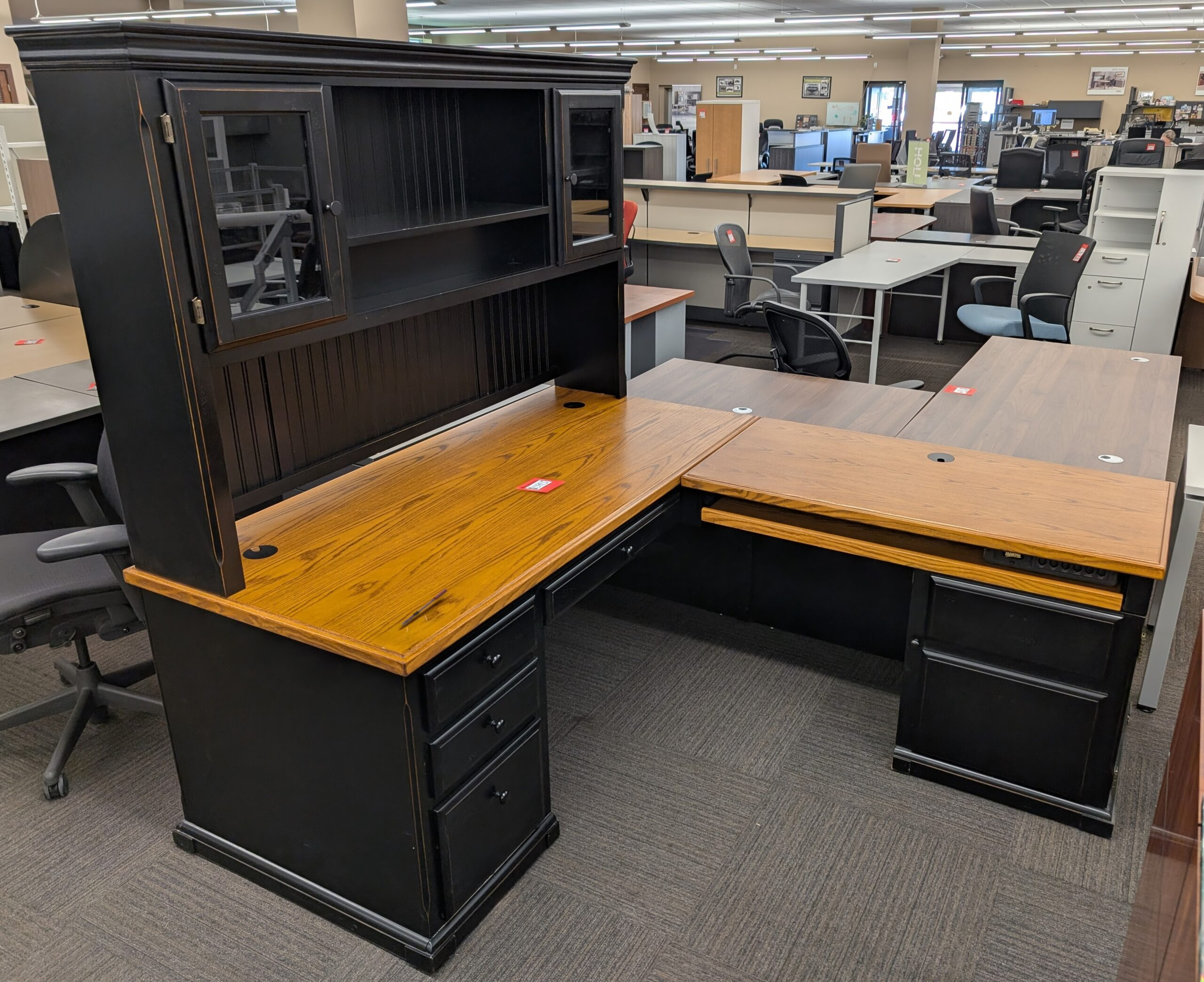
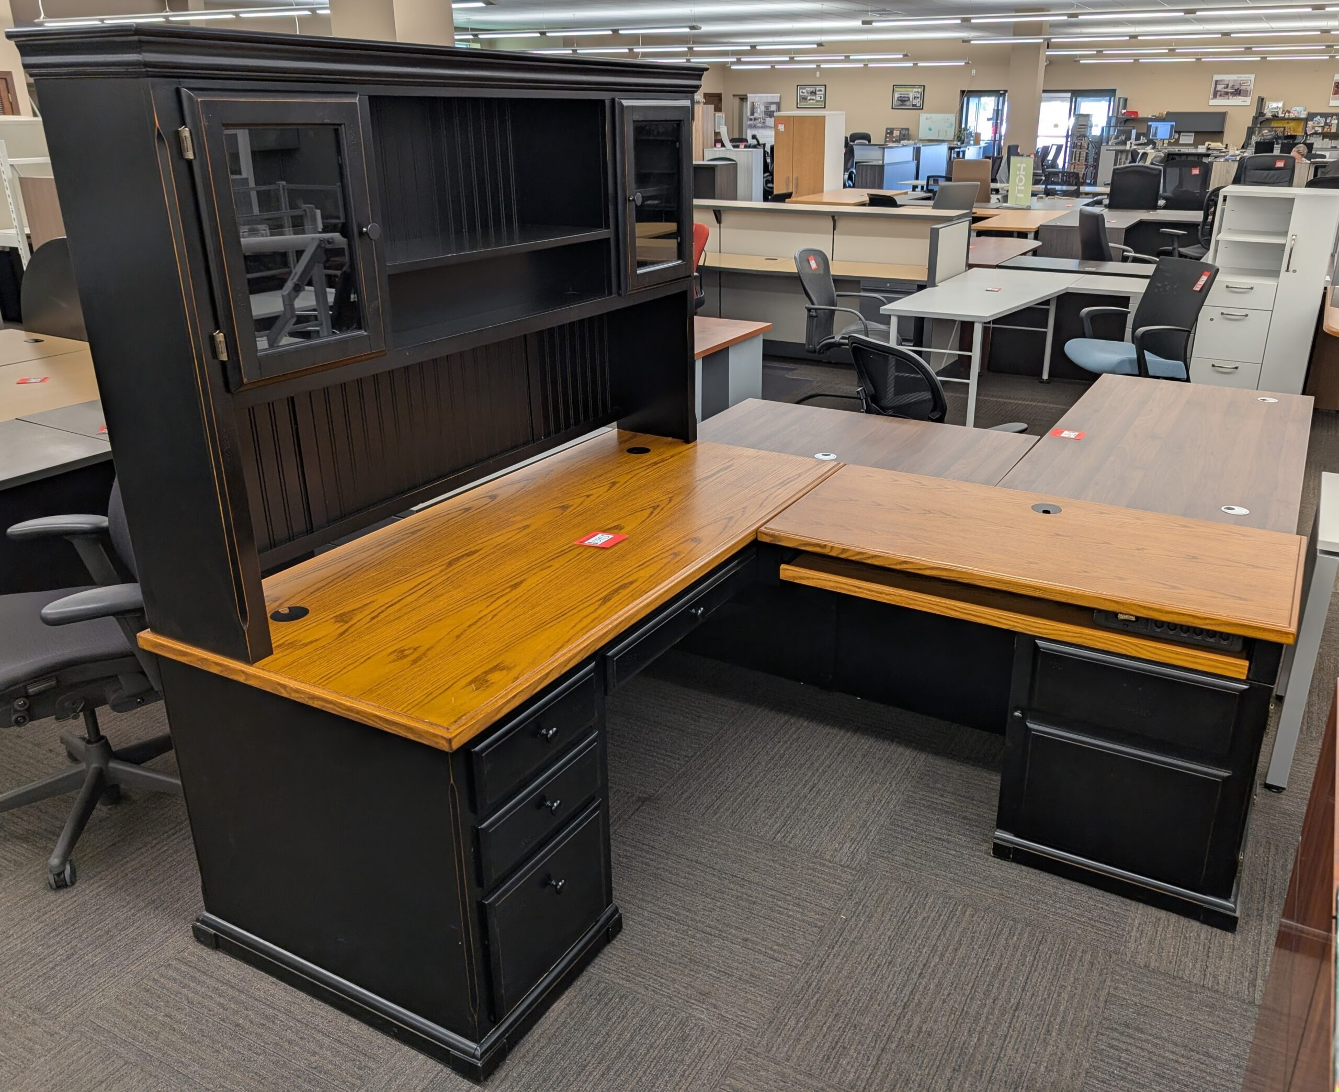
- pen (424, 606)
